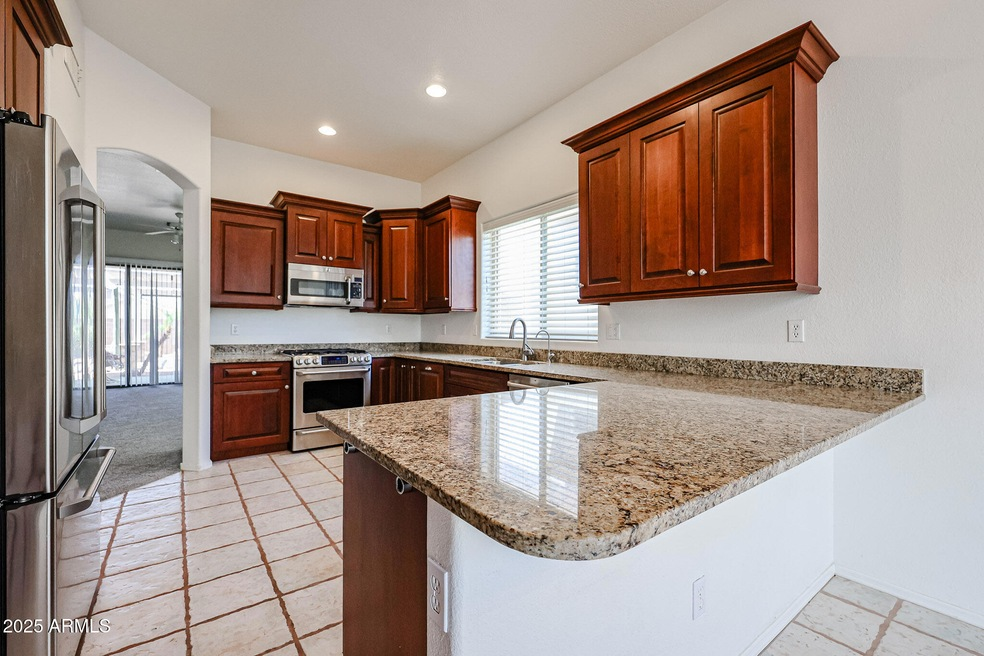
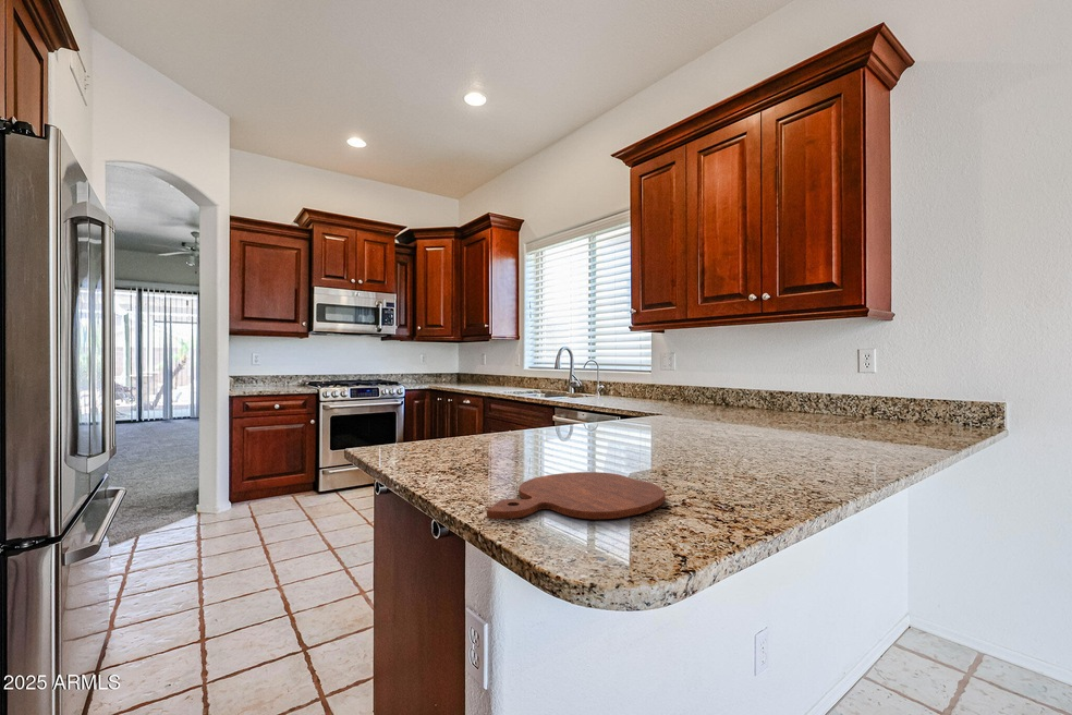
+ cutting board (570, 496)
